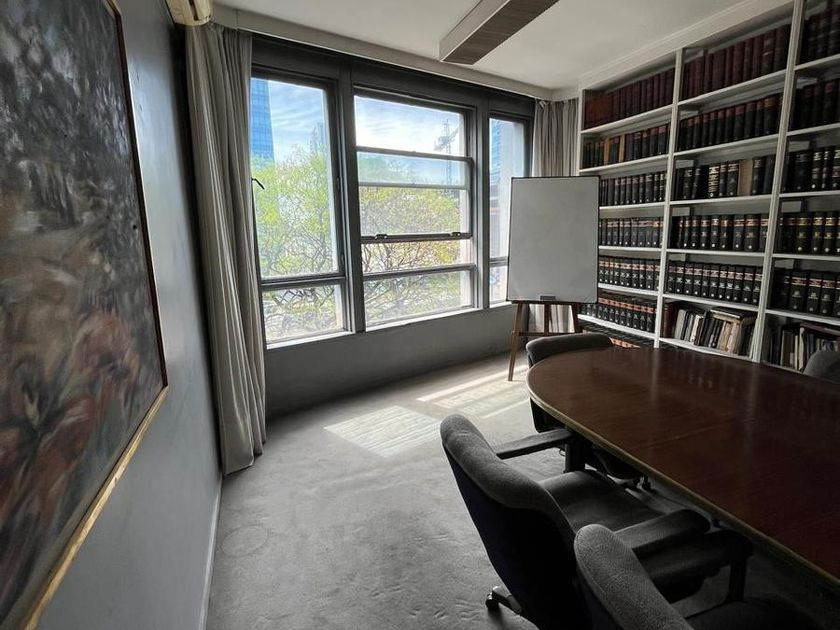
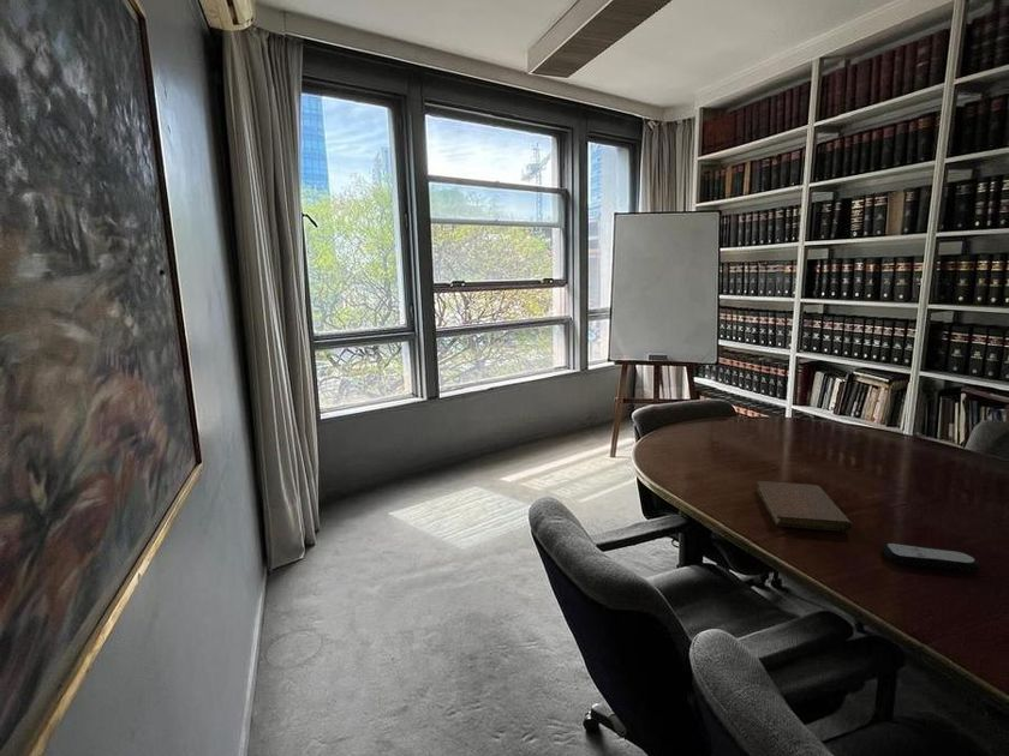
+ remote control (929, 557)
+ notebook (799, 503)
